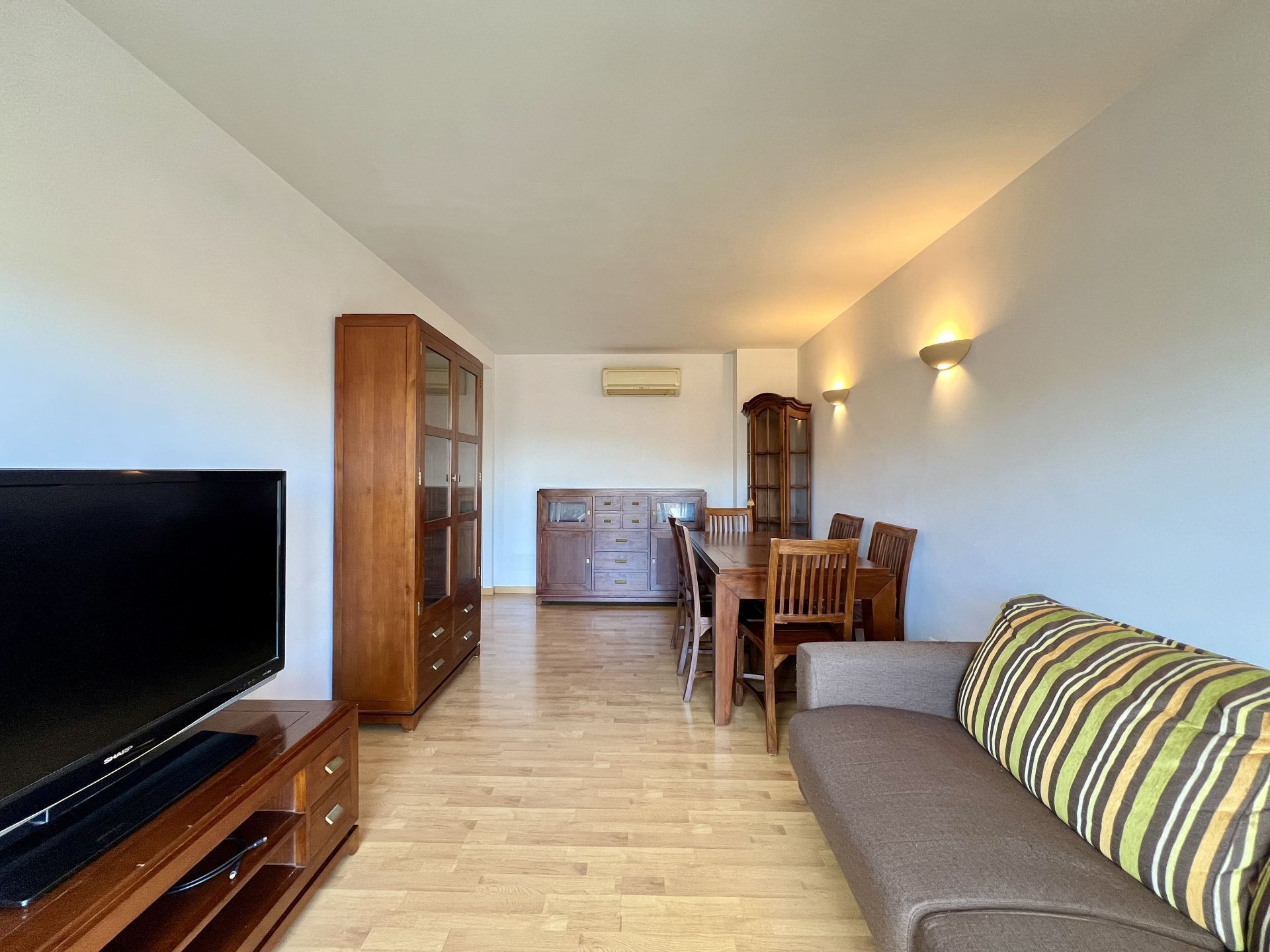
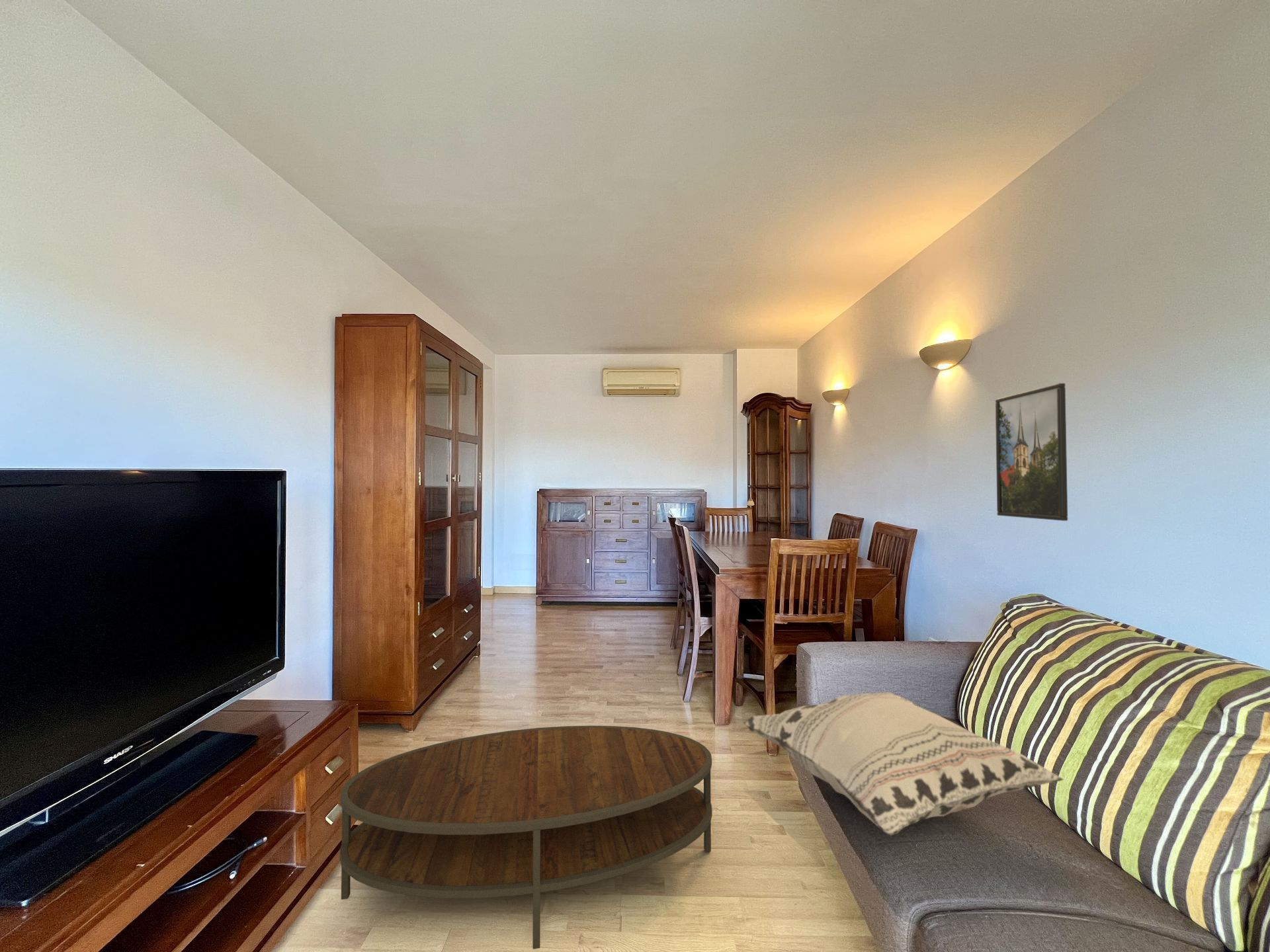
+ coffee table (537, 819)
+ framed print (1028, 454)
+ decorative pillow (884, 747)
